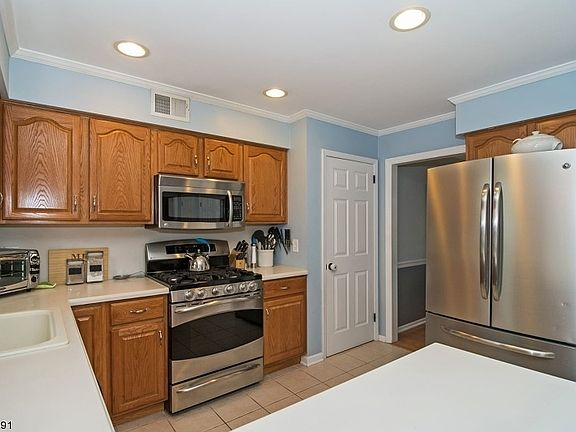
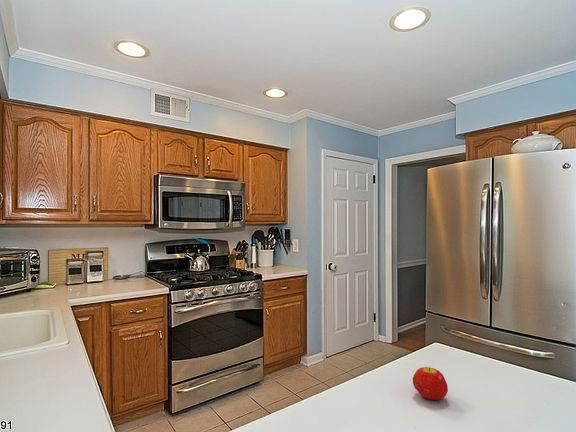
+ fruit (430, 381)
